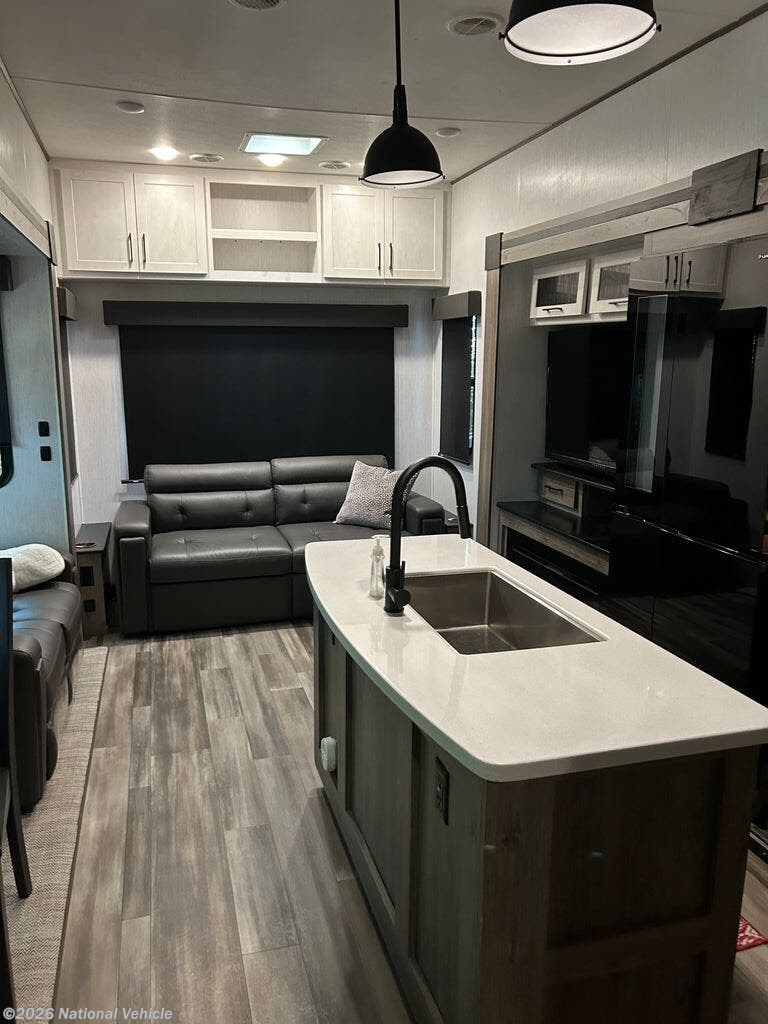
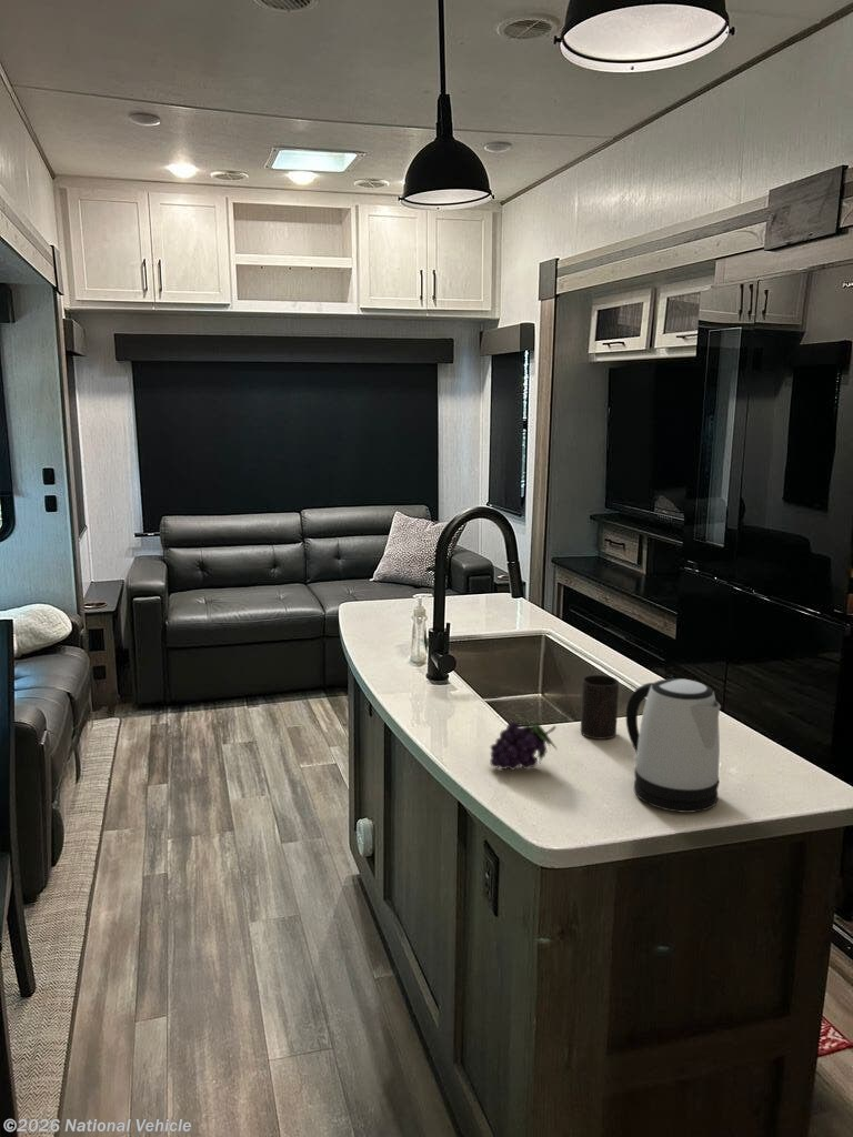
+ fruit (524, 742)
+ cup (599, 706)
+ kettle (669, 735)
